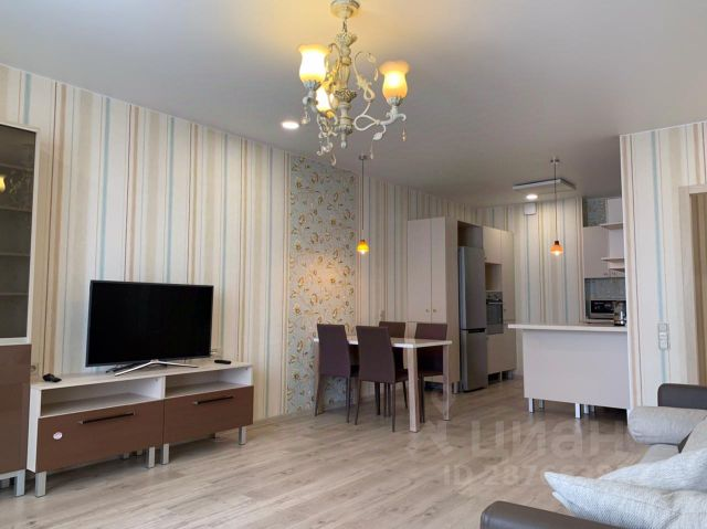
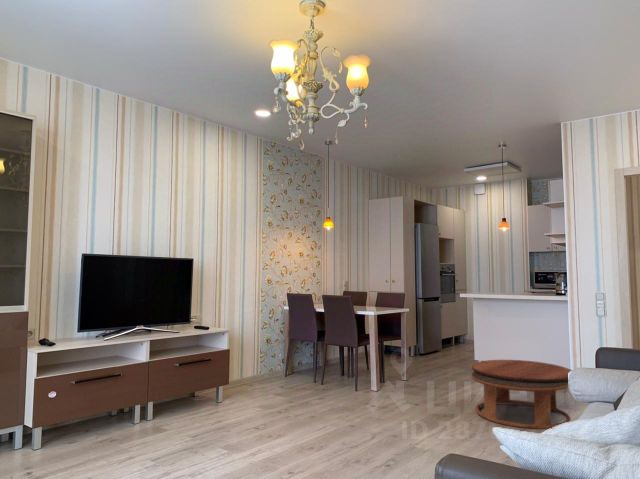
+ coffee table (520, 390)
